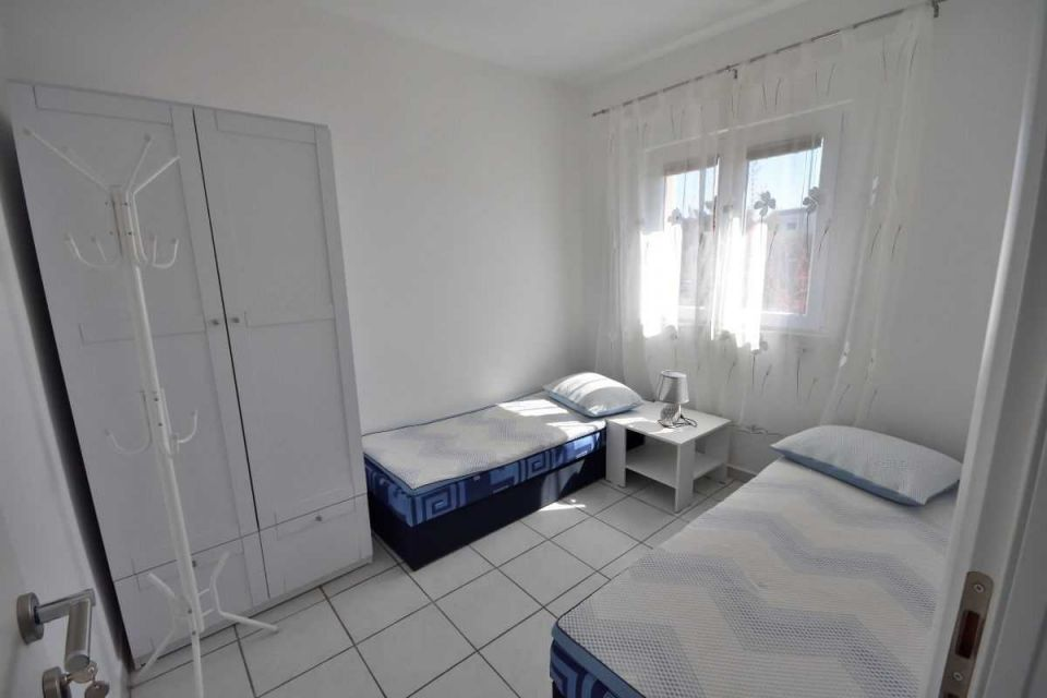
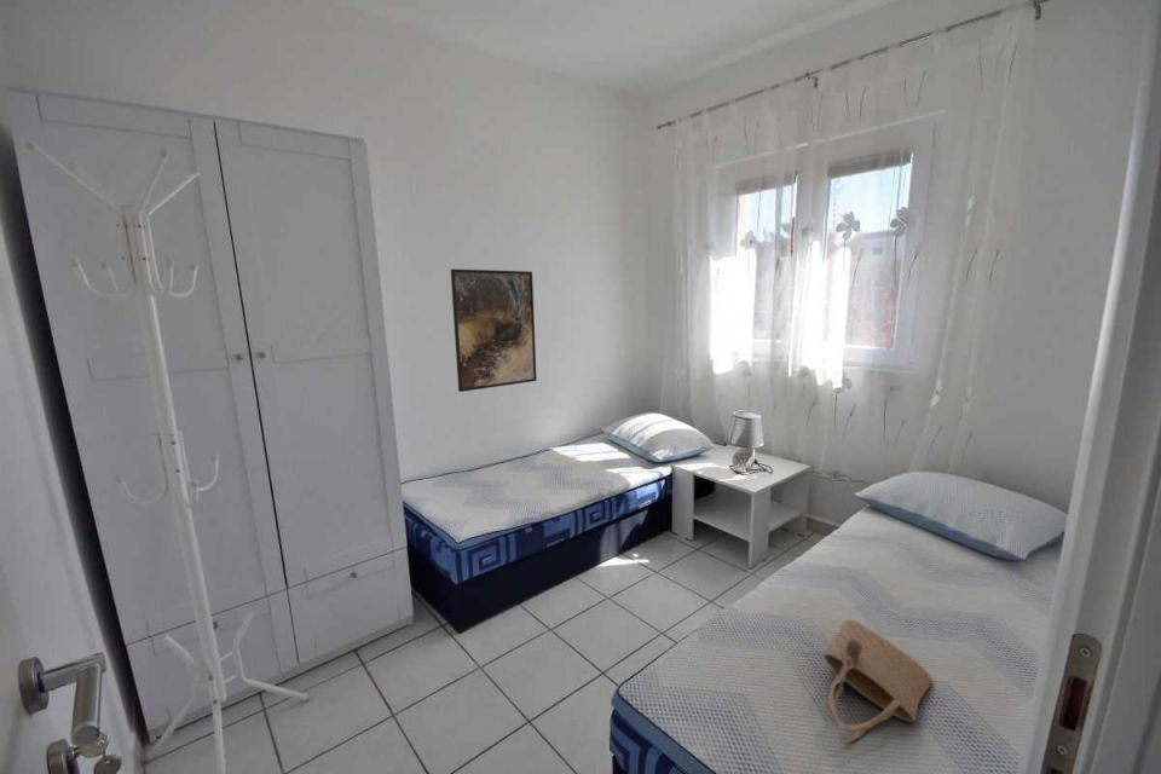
+ tote bag (867, 672)
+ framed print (496, 329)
